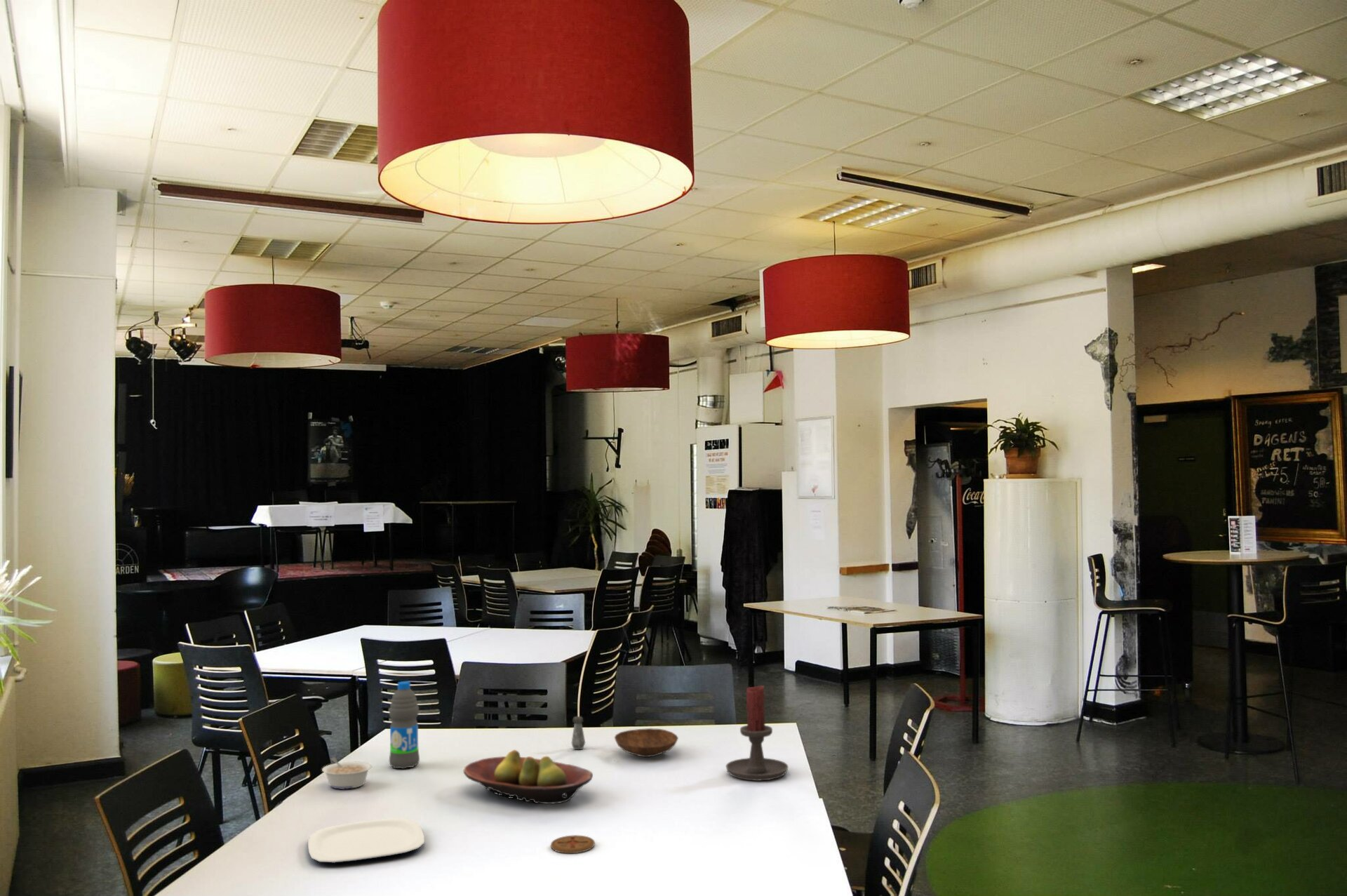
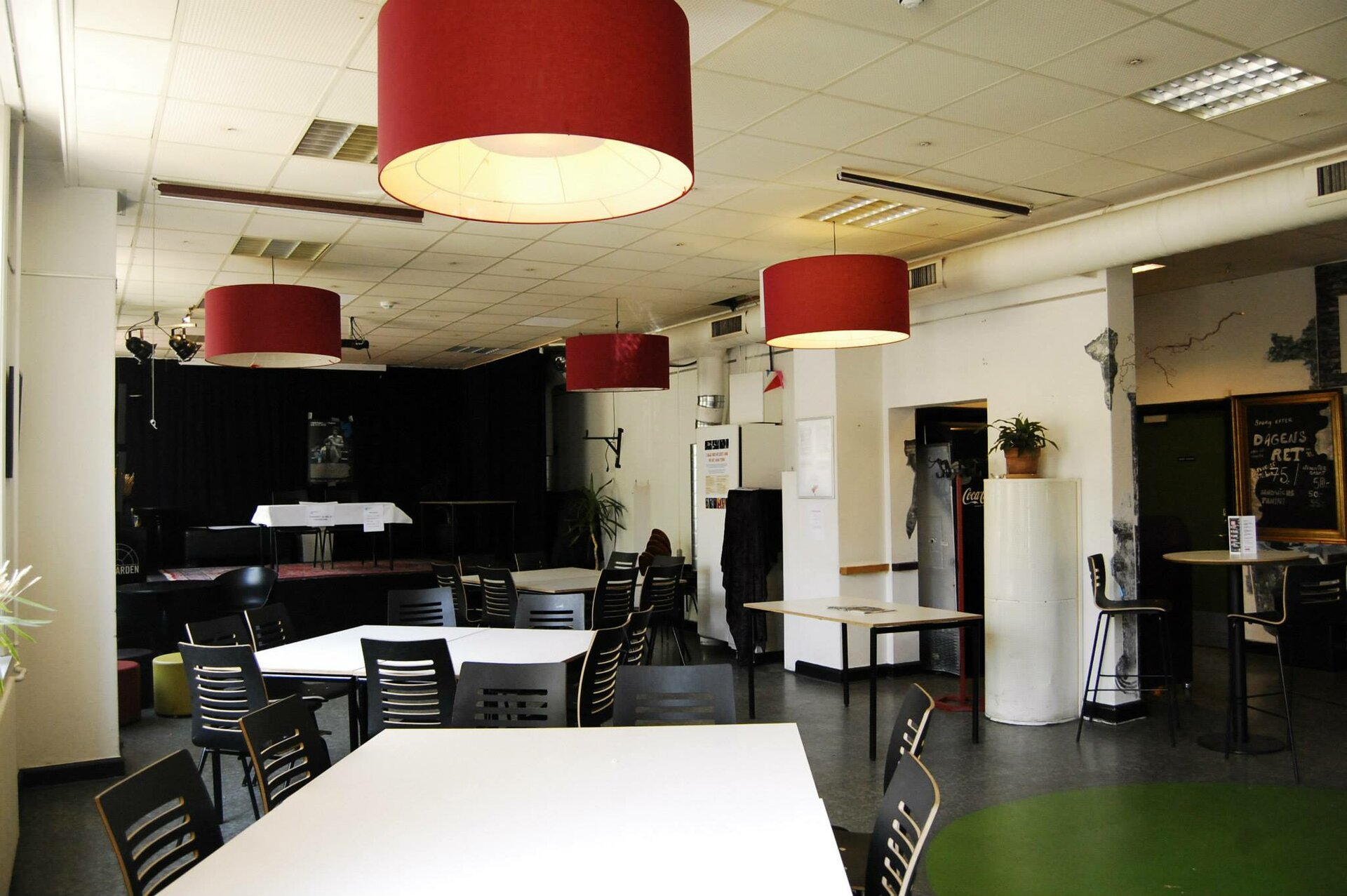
- plate (366, 841)
- salt shaker (578, 733)
- legume (345, 774)
- coaster (572, 844)
- fruit bowl (528, 773)
- bowl (646, 744)
- candle holder (756, 727)
- water bottle (404, 723)
